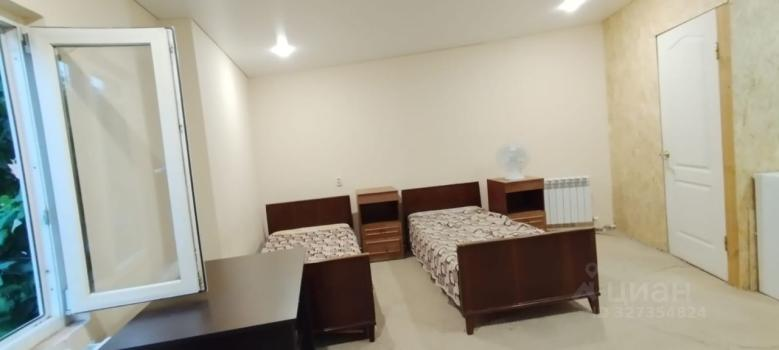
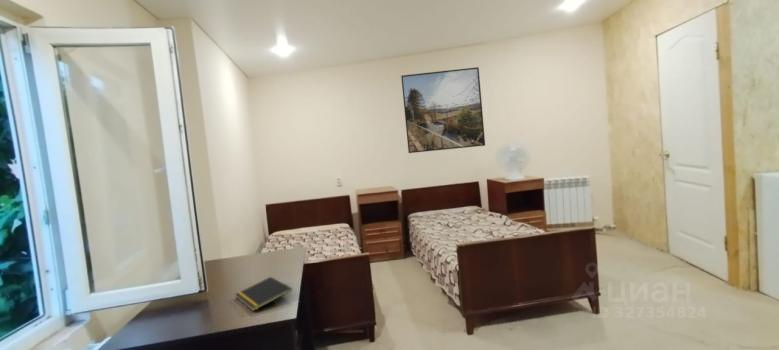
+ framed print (443, 110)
+ notepad (262, 292)
